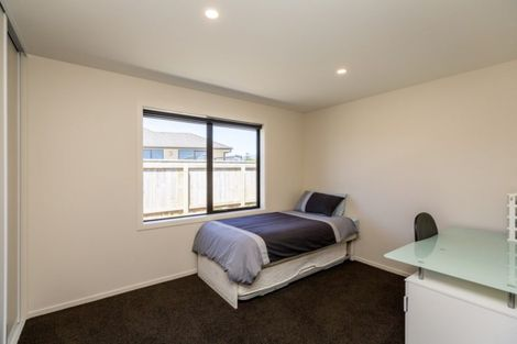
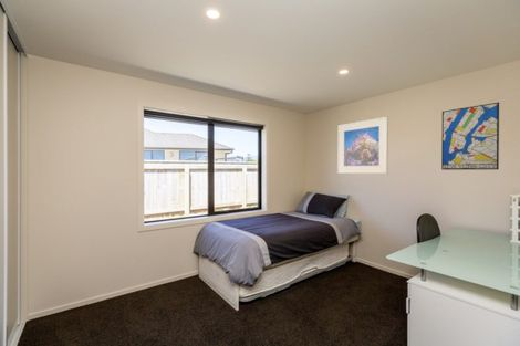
+ wall art (468, 138)
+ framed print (361, 147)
